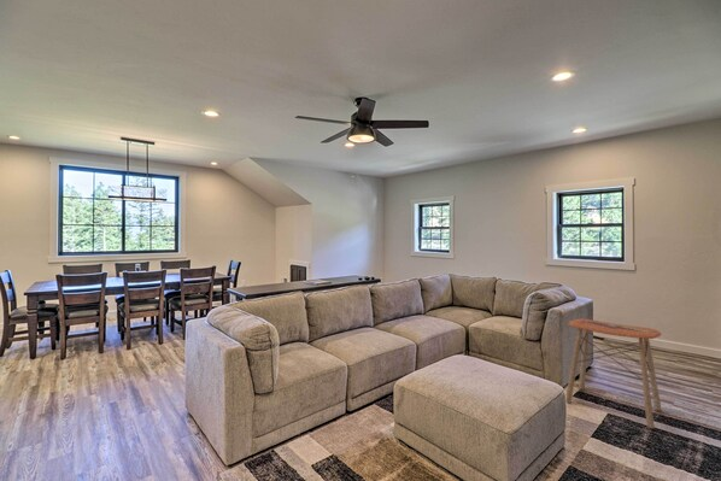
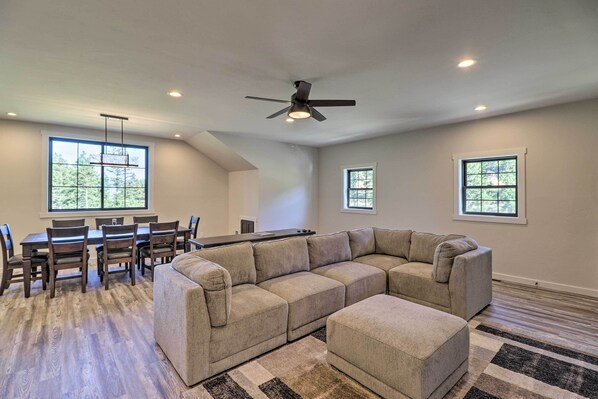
- side table (615, 360)
